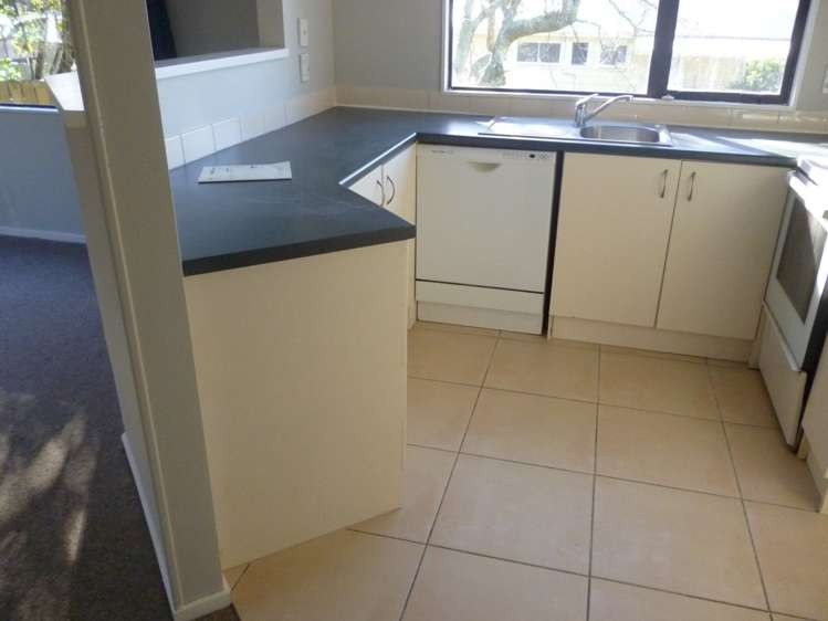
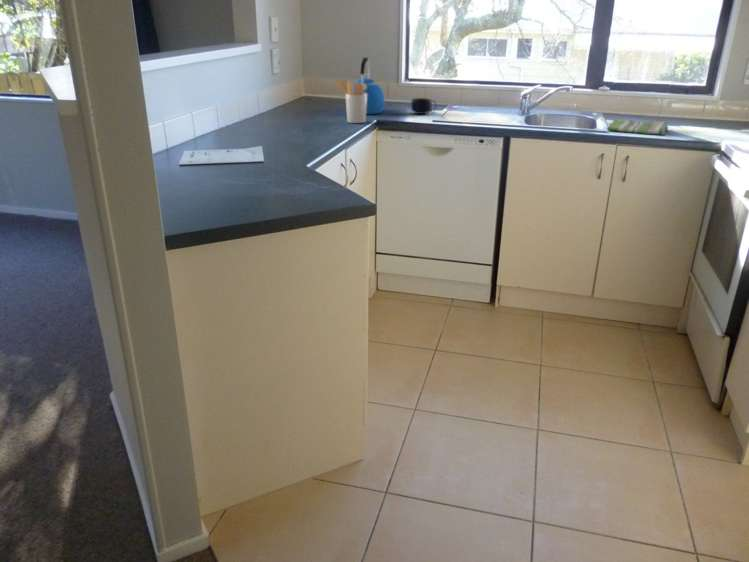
+ mug (423, 106)
+ kettle (366, 84)
+ utensil holder (351, 100)
+ dish towel (638, 125)
